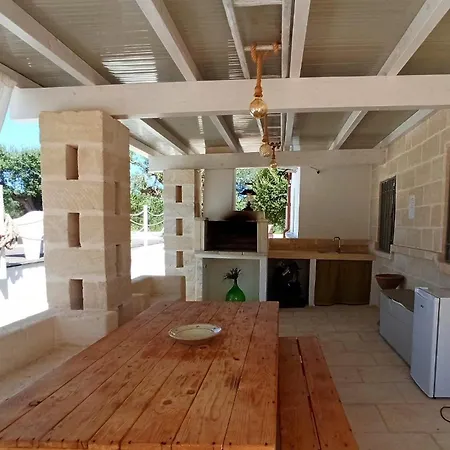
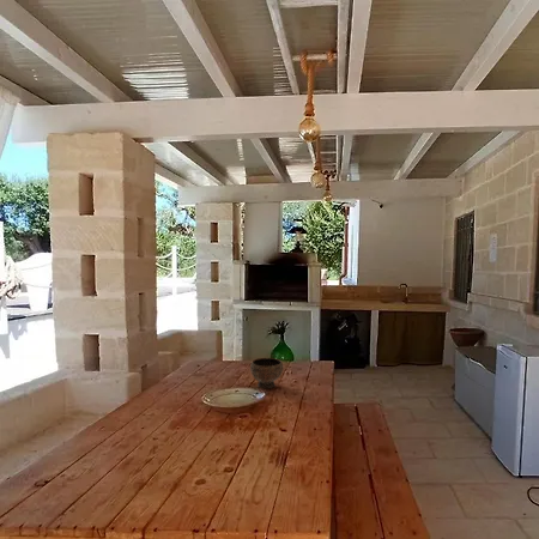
+ bowl (266, 373)
